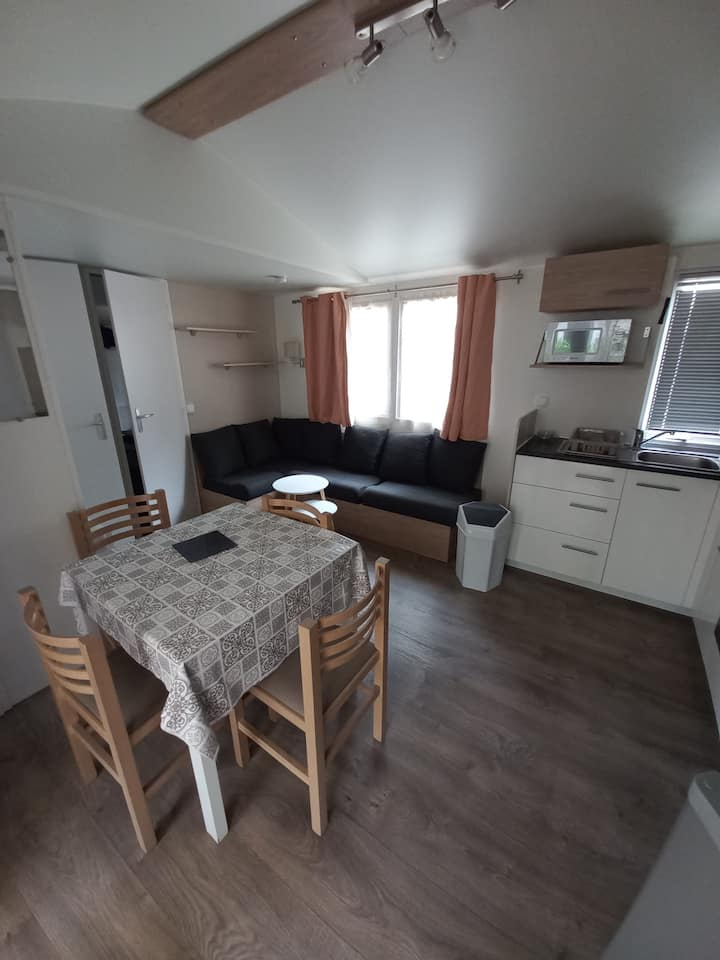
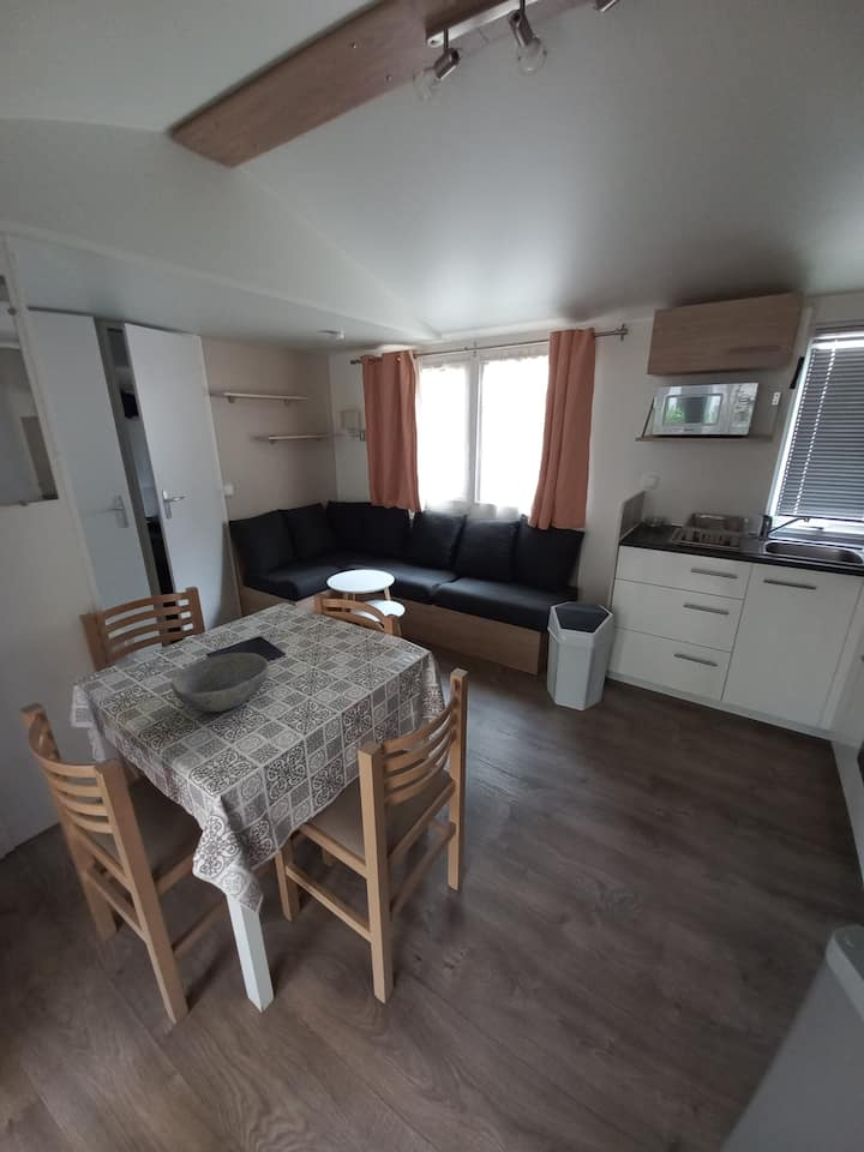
+ bowl (223, 685)
